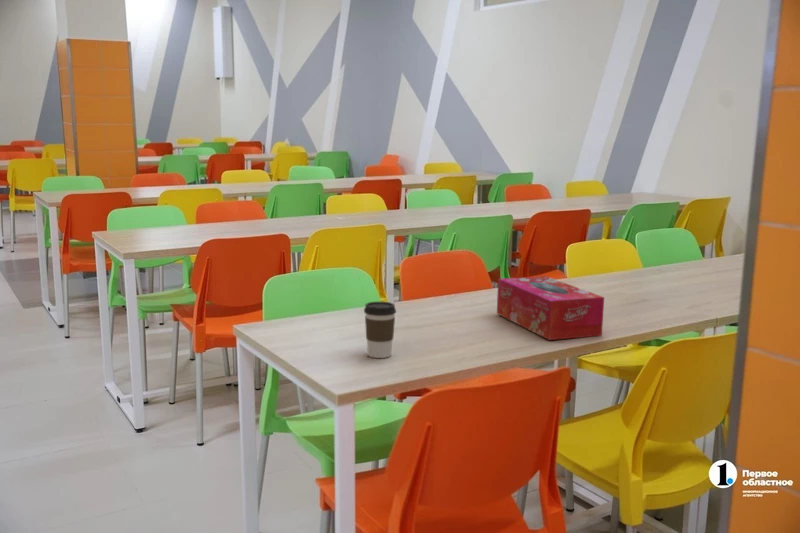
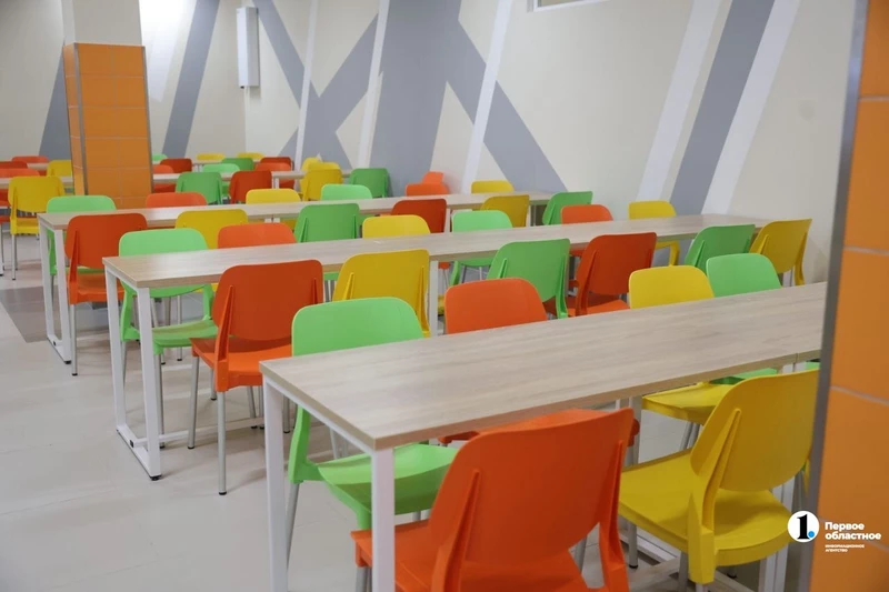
- coffee cup (379, 329)
- tissue box (547, 305)
